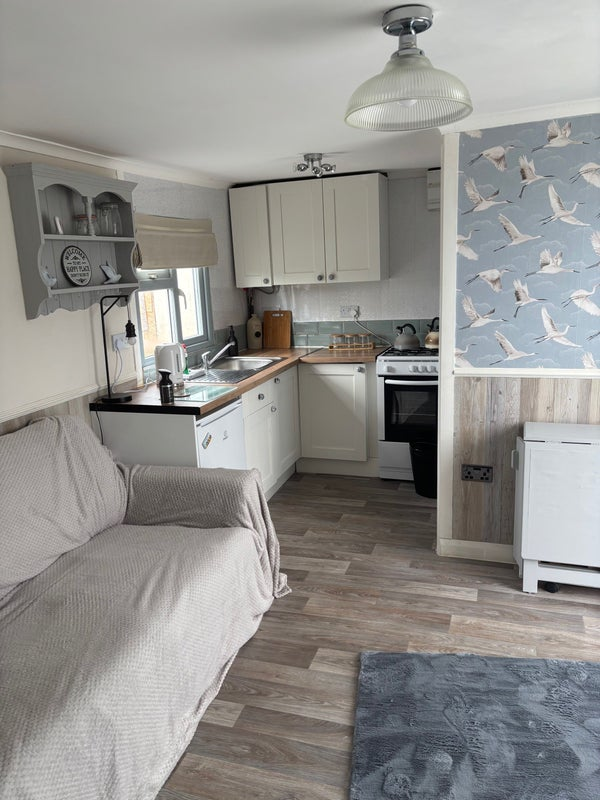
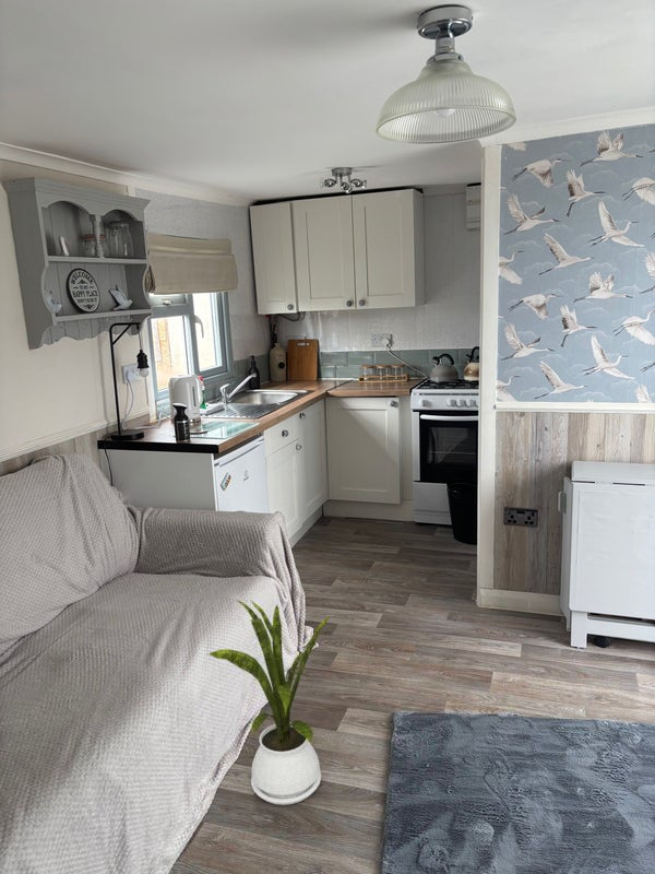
+ house plant (276, 692)
